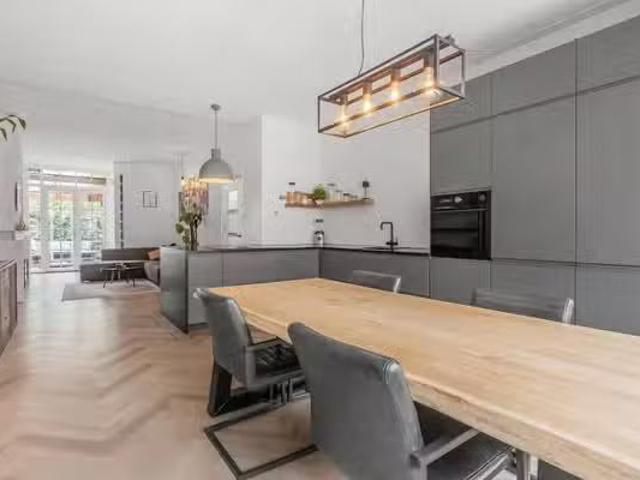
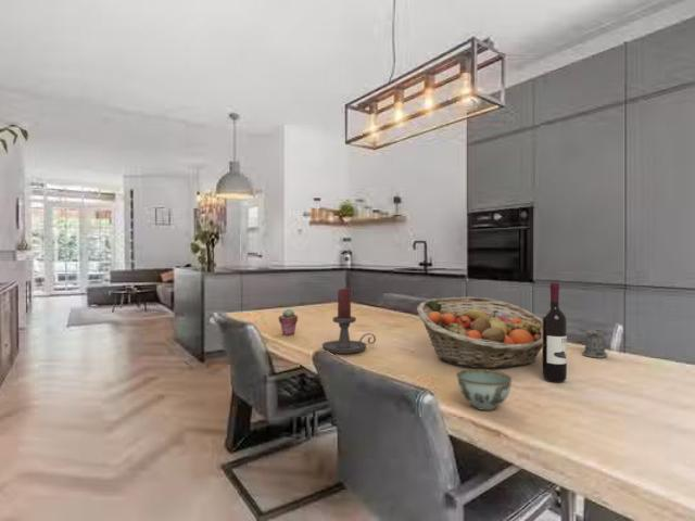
+ fruit basket (482, 329)
+ wine bottle (554, 331)
+ pepper shaker (593, 341)
+ candle holder (350, 318)
+ potted succulent (288, 320)
+ bowl (483, 391)
